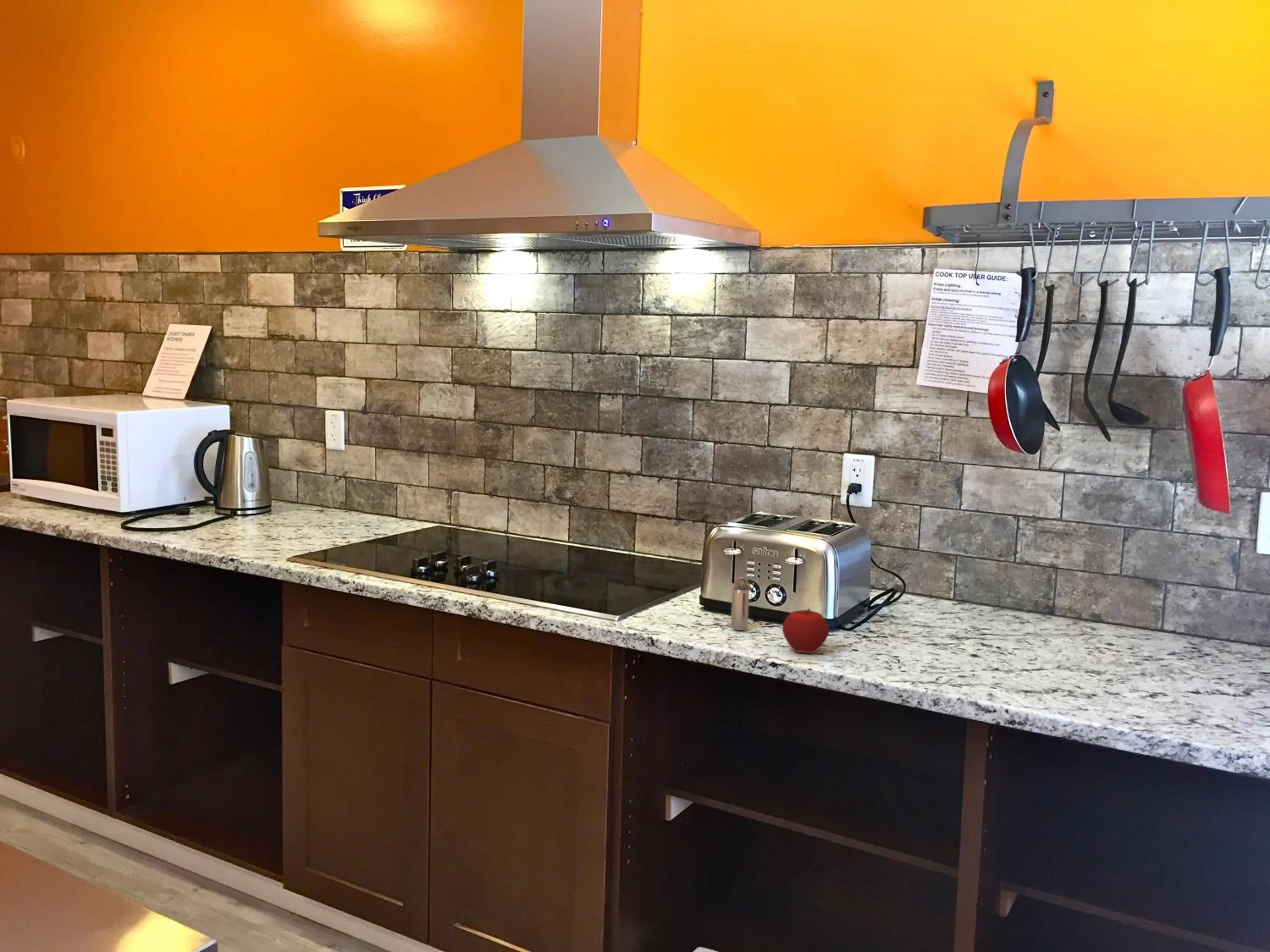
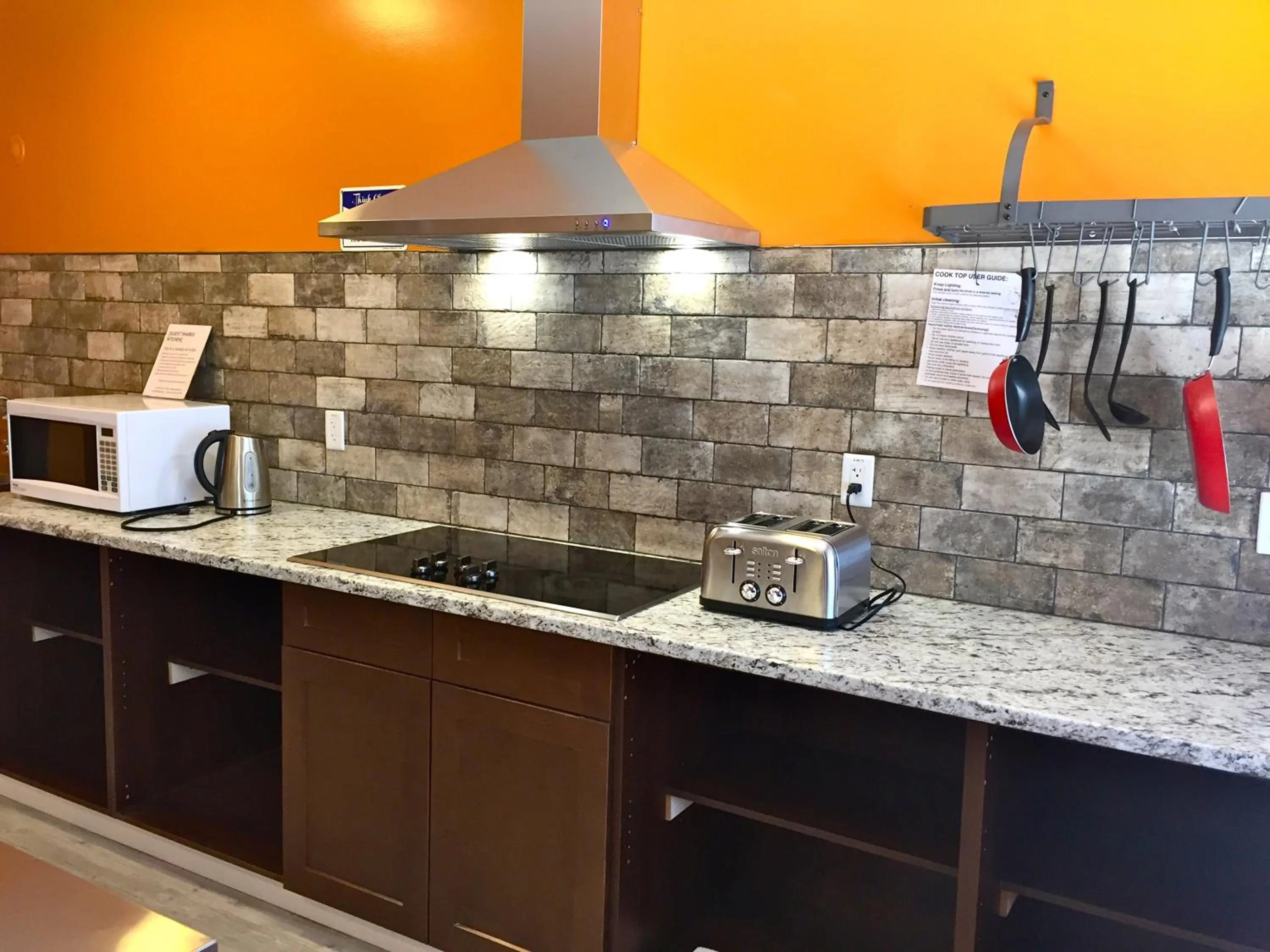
- apple (806, 629)
- shaker (740, 603)
